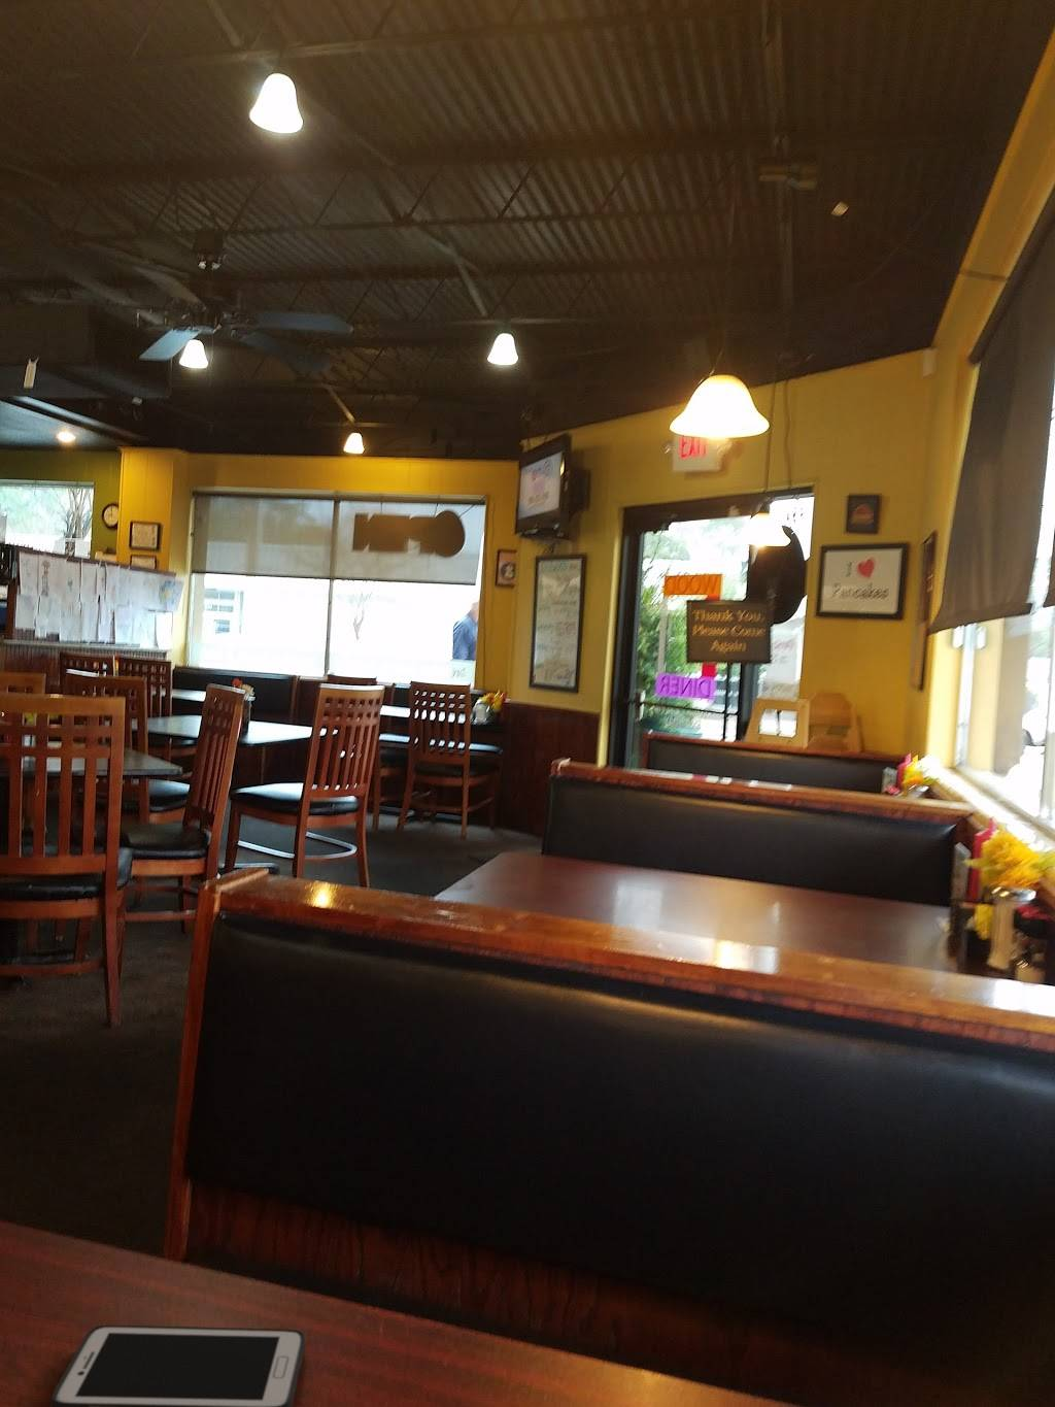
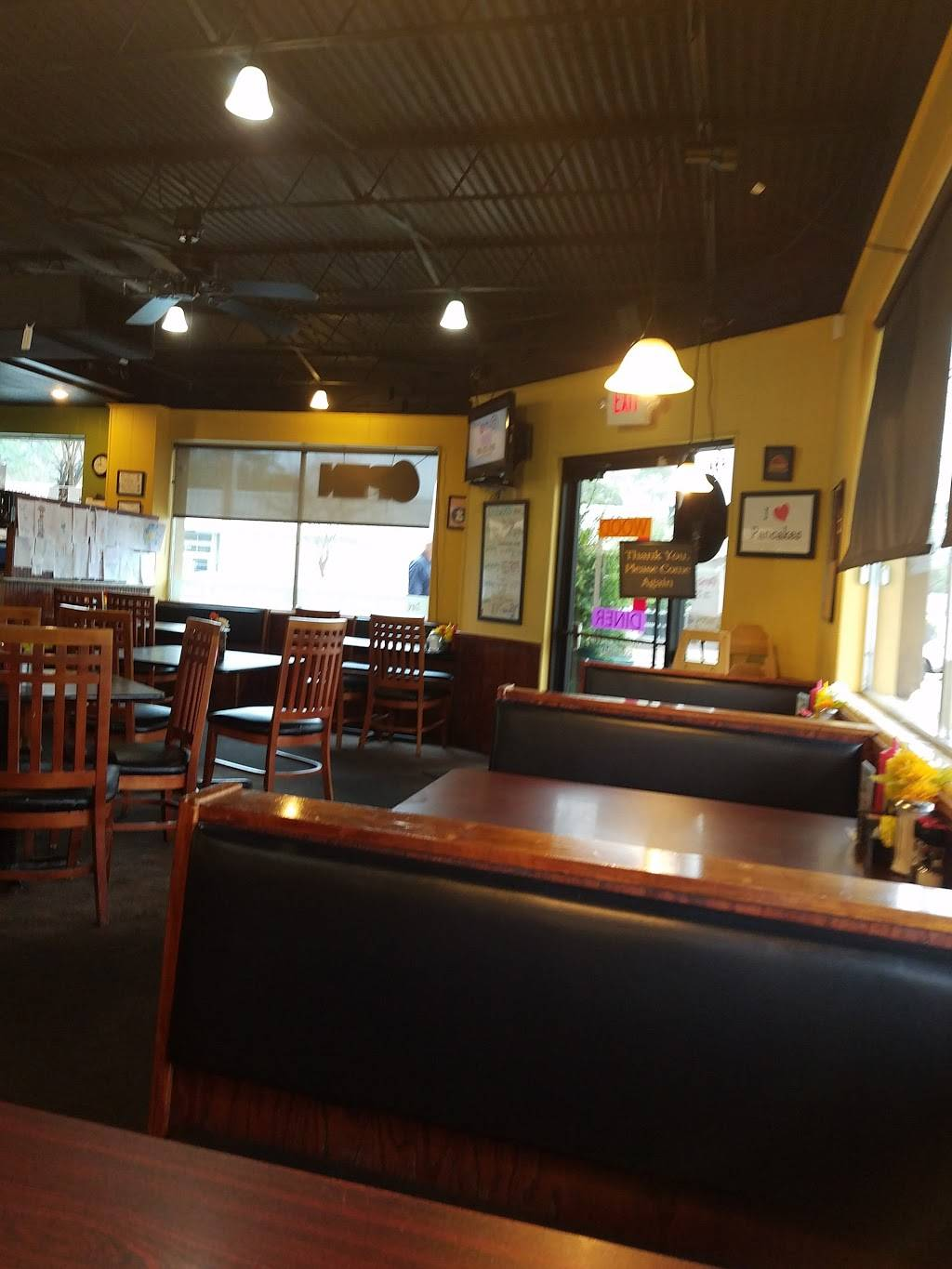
- cell phone (184, 1370)
